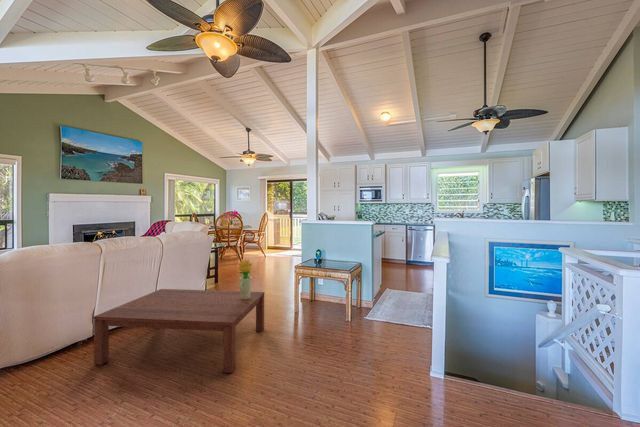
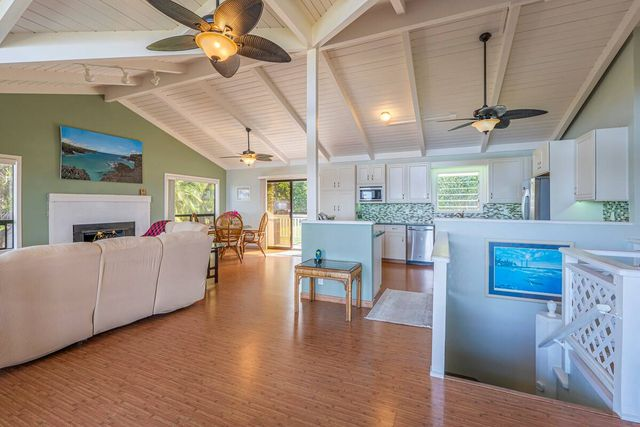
- potted flower (245, 279)
- coffee table (190, 323)
